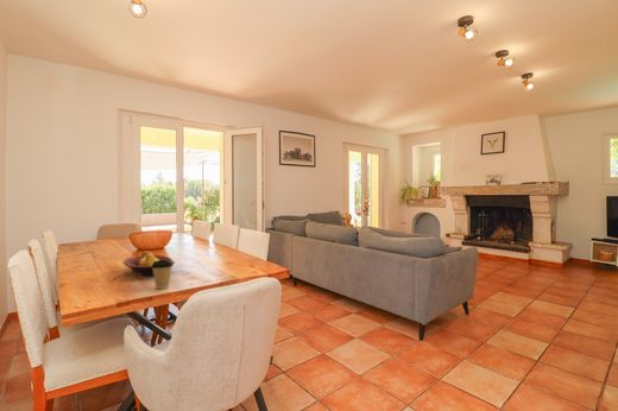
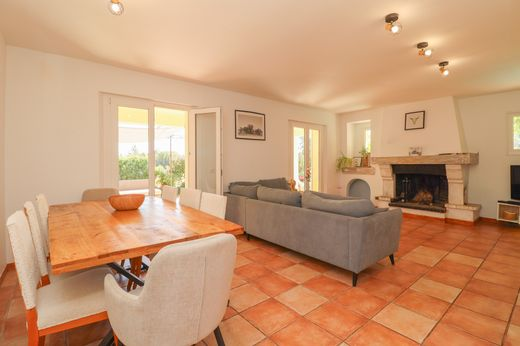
- fruit bowl (149, 261)
- coffee cup (162, 274)
